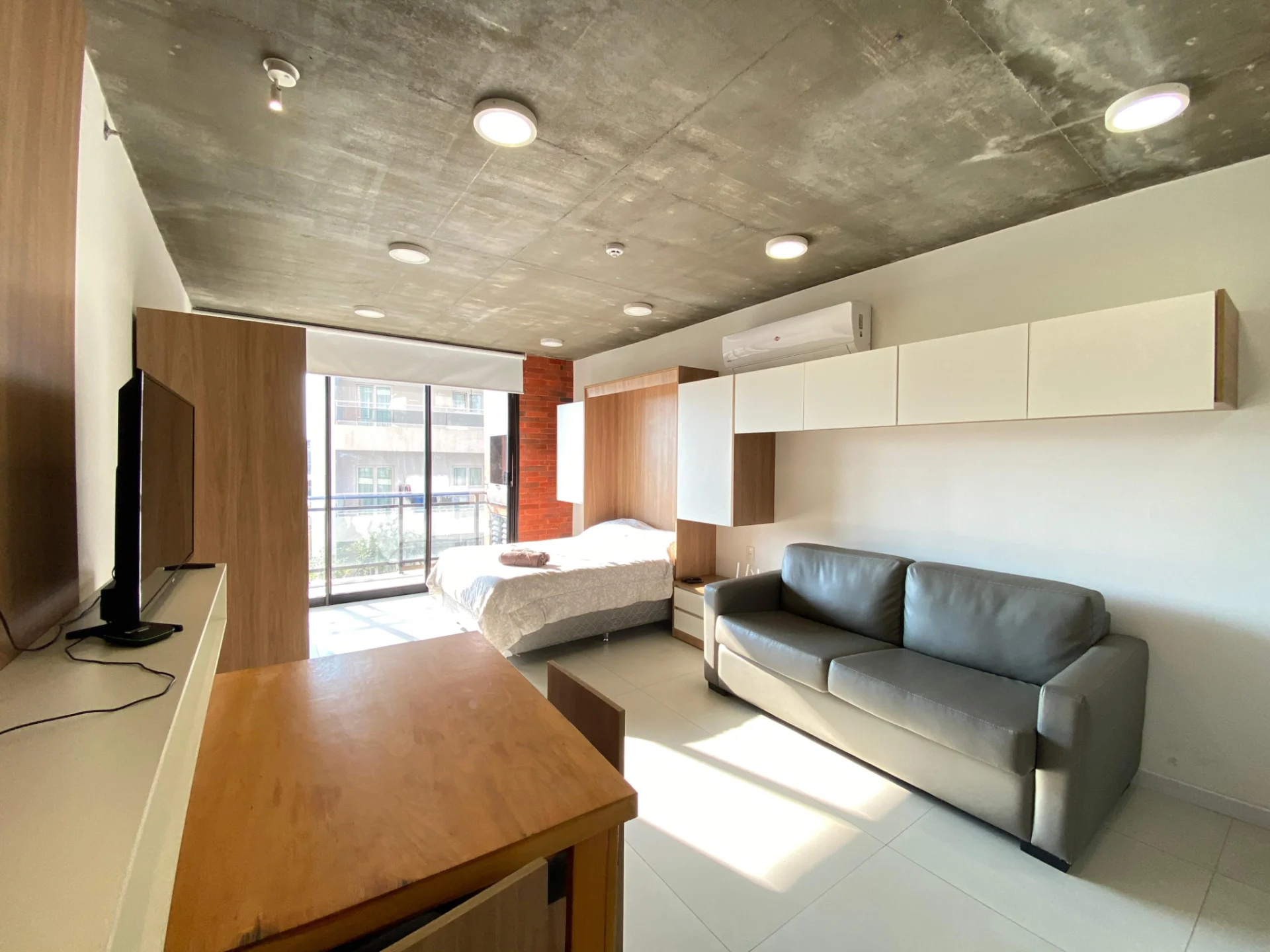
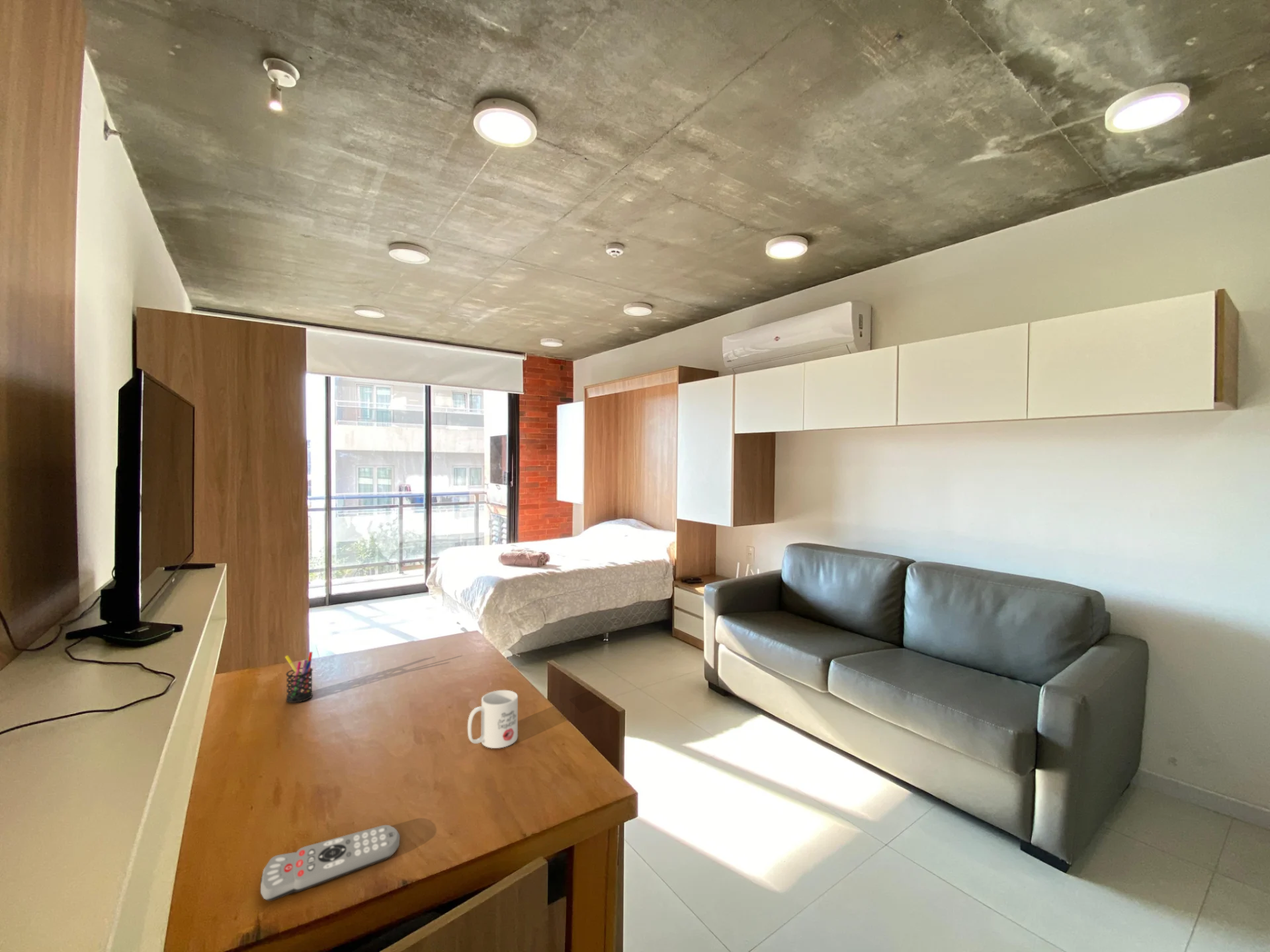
+ remote control (334, 858)
+ mug (492, 720)
+ pen holder (302, 674)
